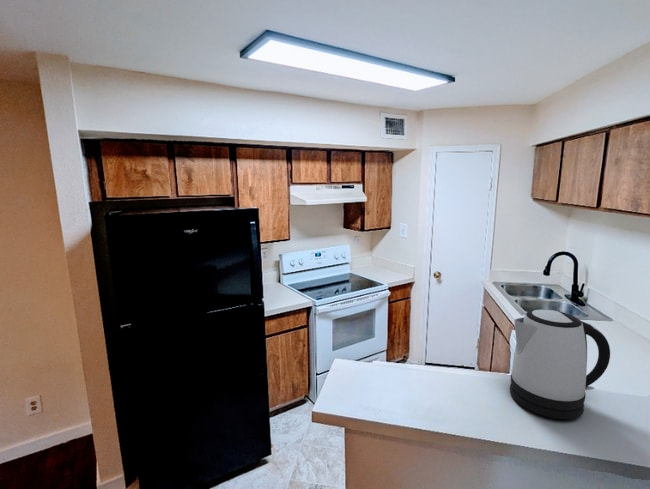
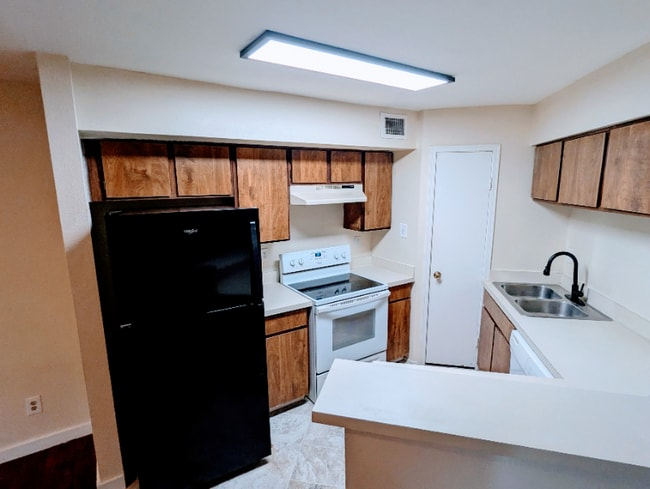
- kettle (559, 357)
